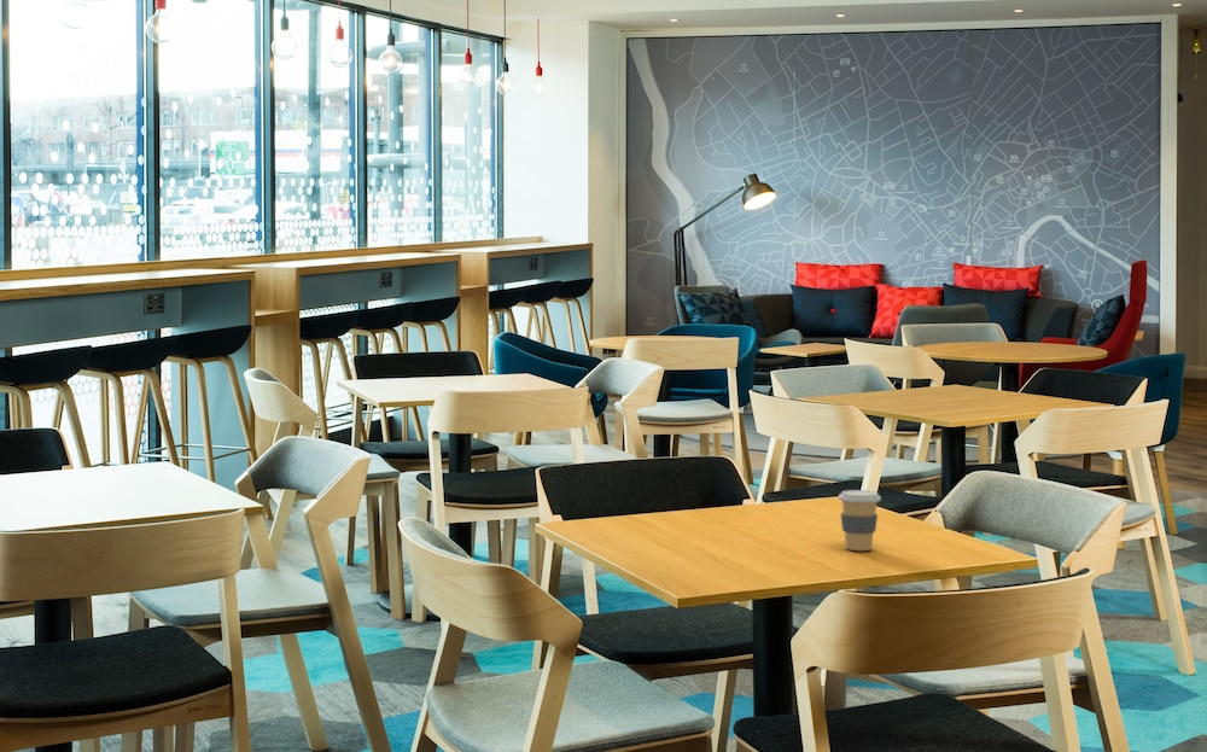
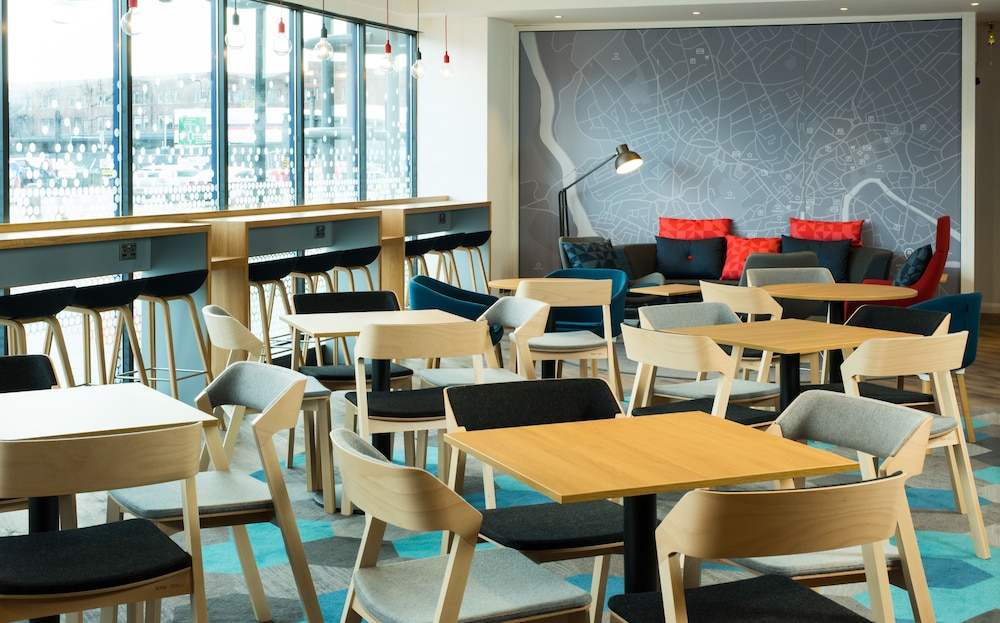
- coffee cup (858, 520)
